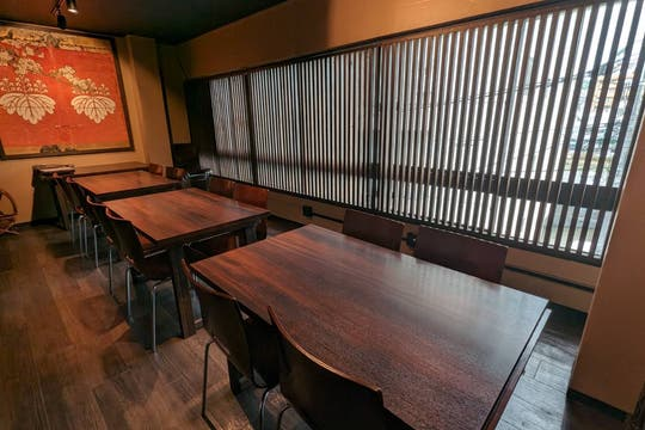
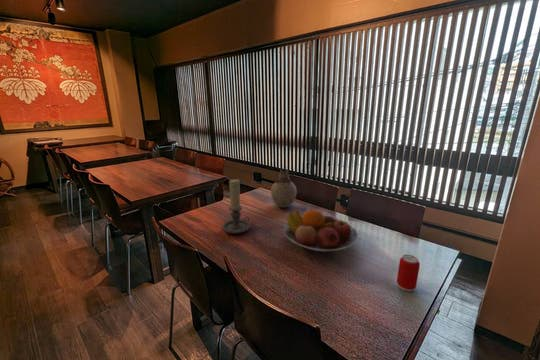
+ vase (283, 188)
+ fruit bowl (320, 228)
+ beverage can (407, 272)
+ candle holder (237, 204)
